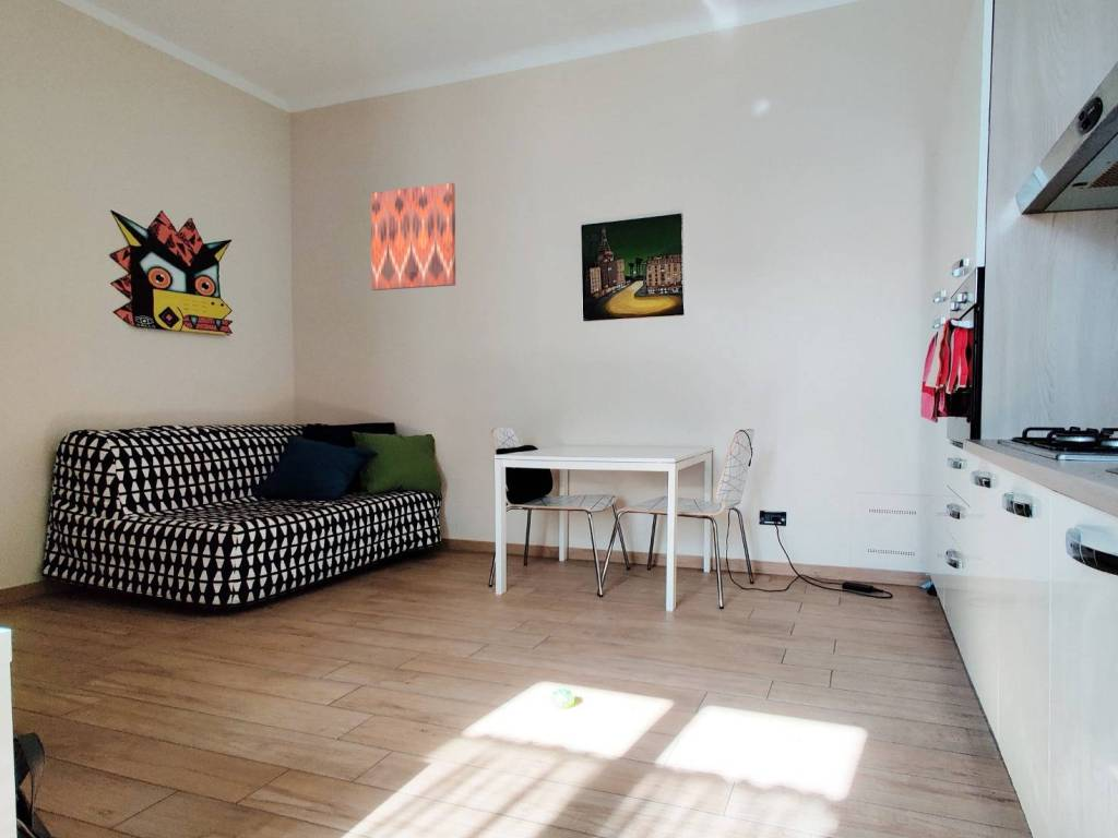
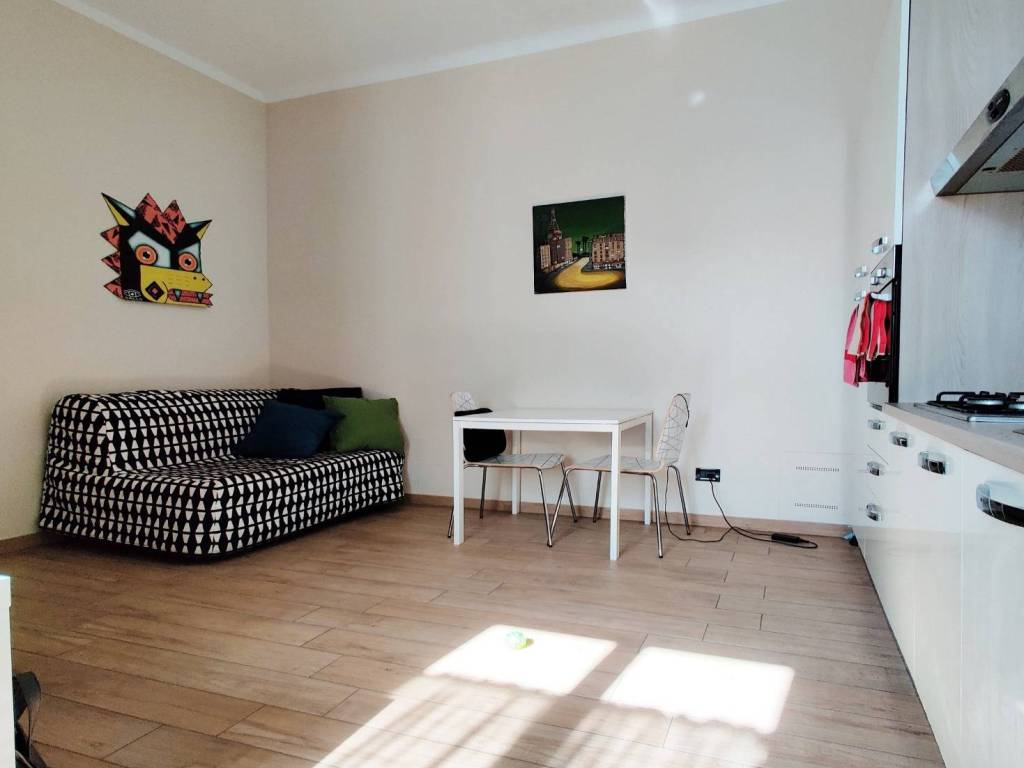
- wall art (412, 238)
